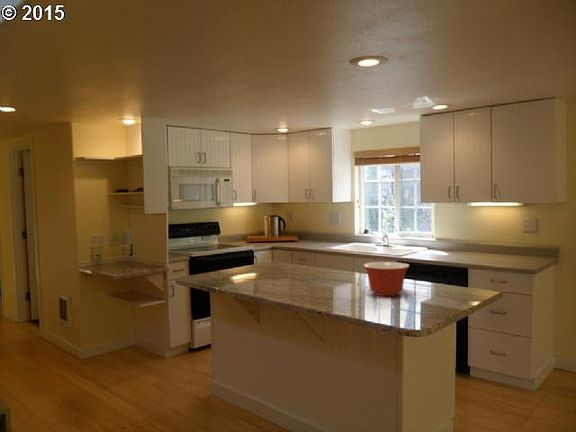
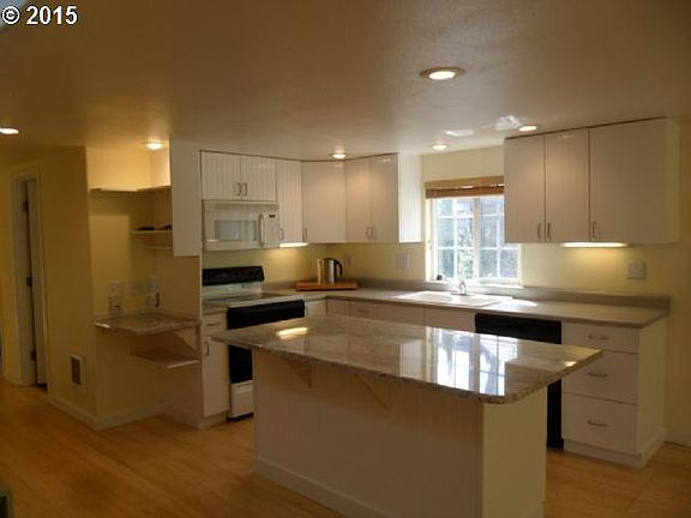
- mixing bowl (386, 279)
